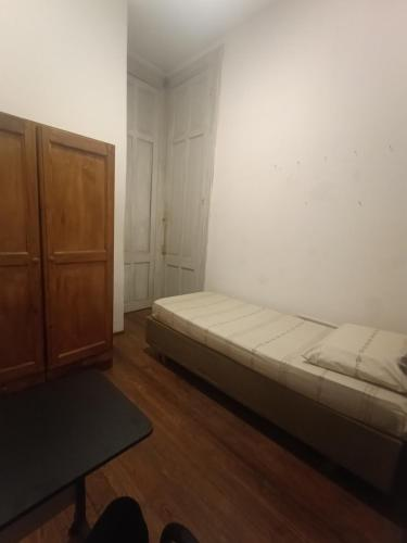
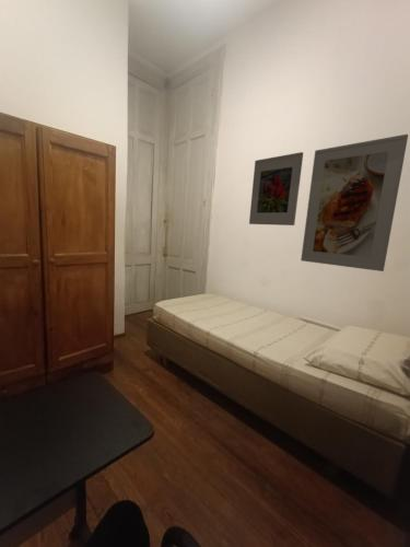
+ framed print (273, 190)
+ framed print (347, 206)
